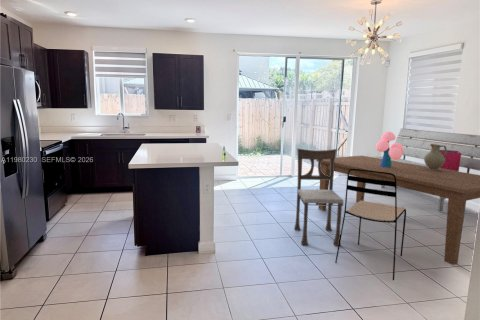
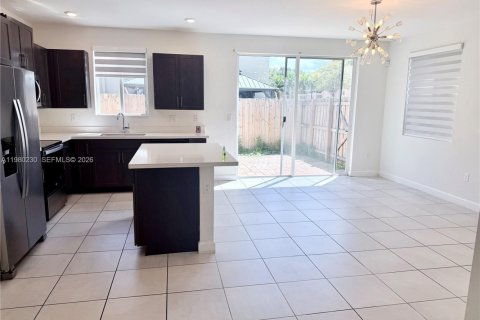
- storage bin (445, 161)
- bouquet (389, 149)
- ceramic jug (435, 156)
- dining chair (375, 214)
- dining table (398, 186)
- bench (423, 165)
- dining chair (318, 194)
